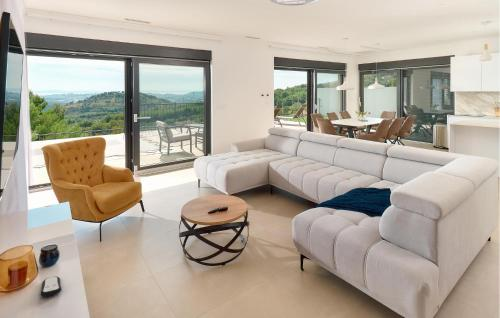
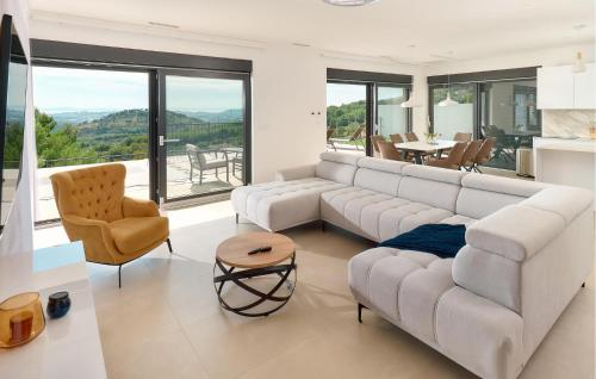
- remote control (51, 285)
